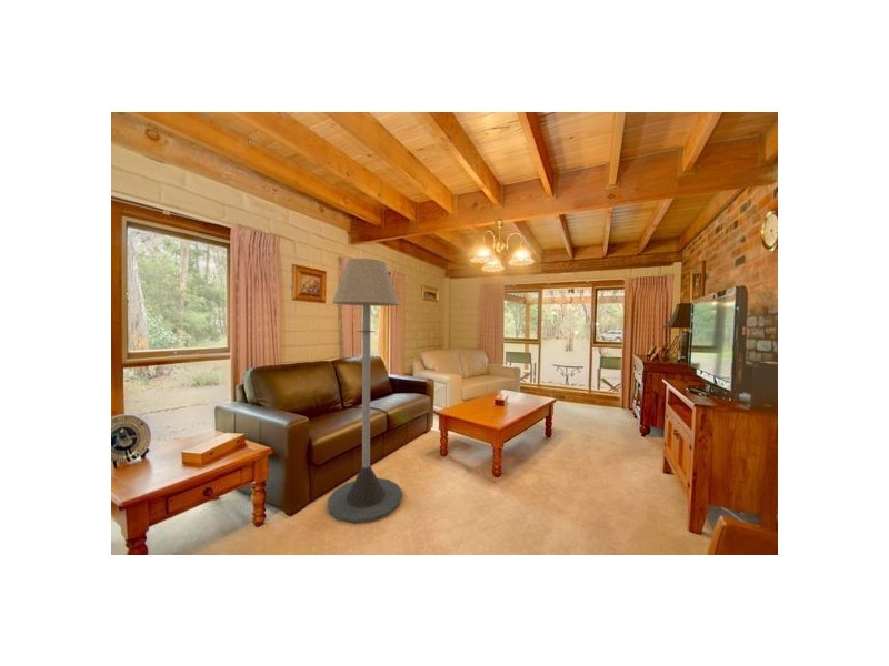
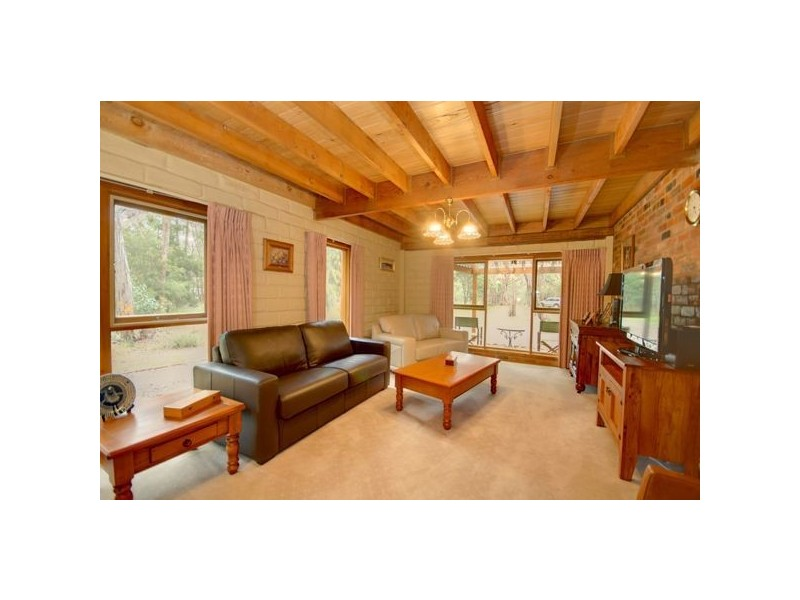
- floor lamp (366, 382)
